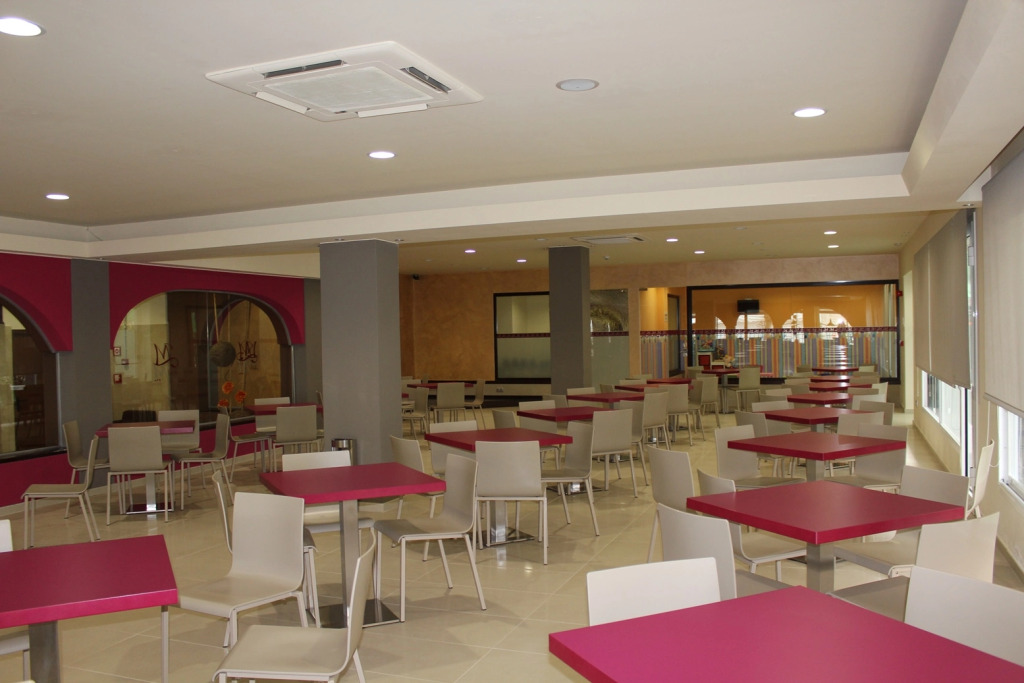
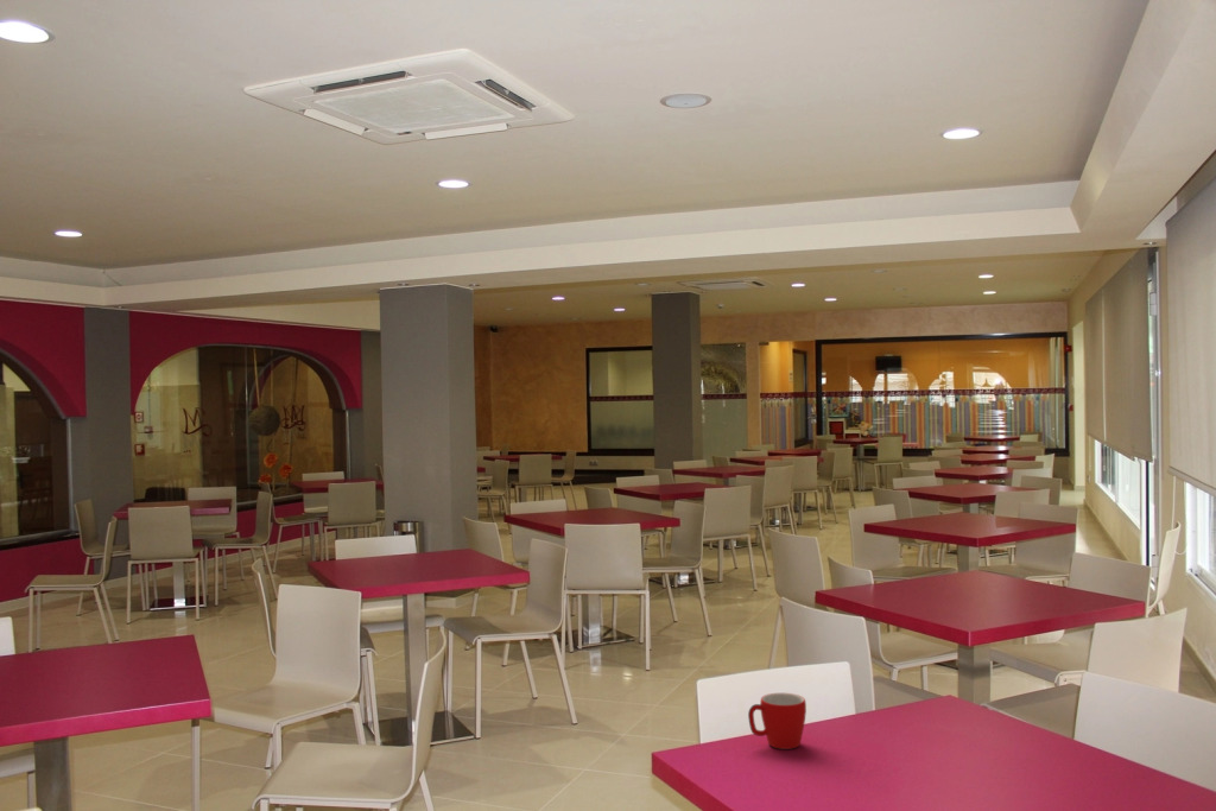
+ mug (775, 722)
